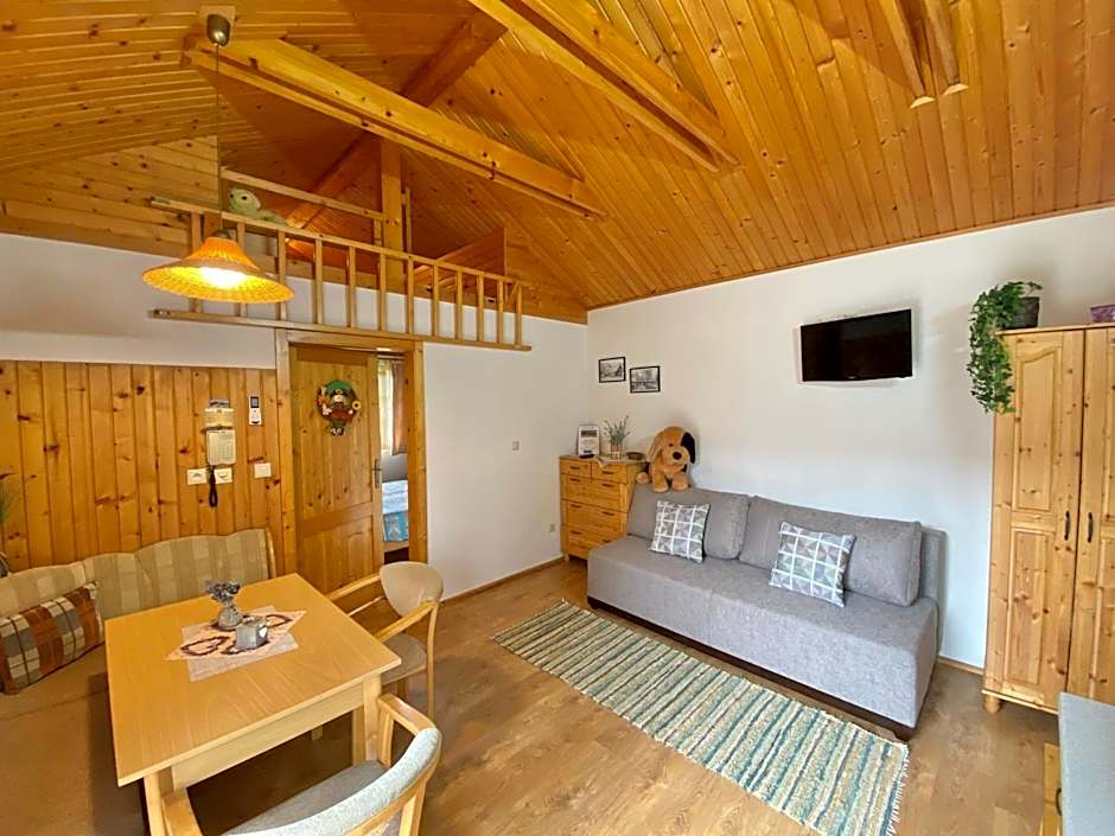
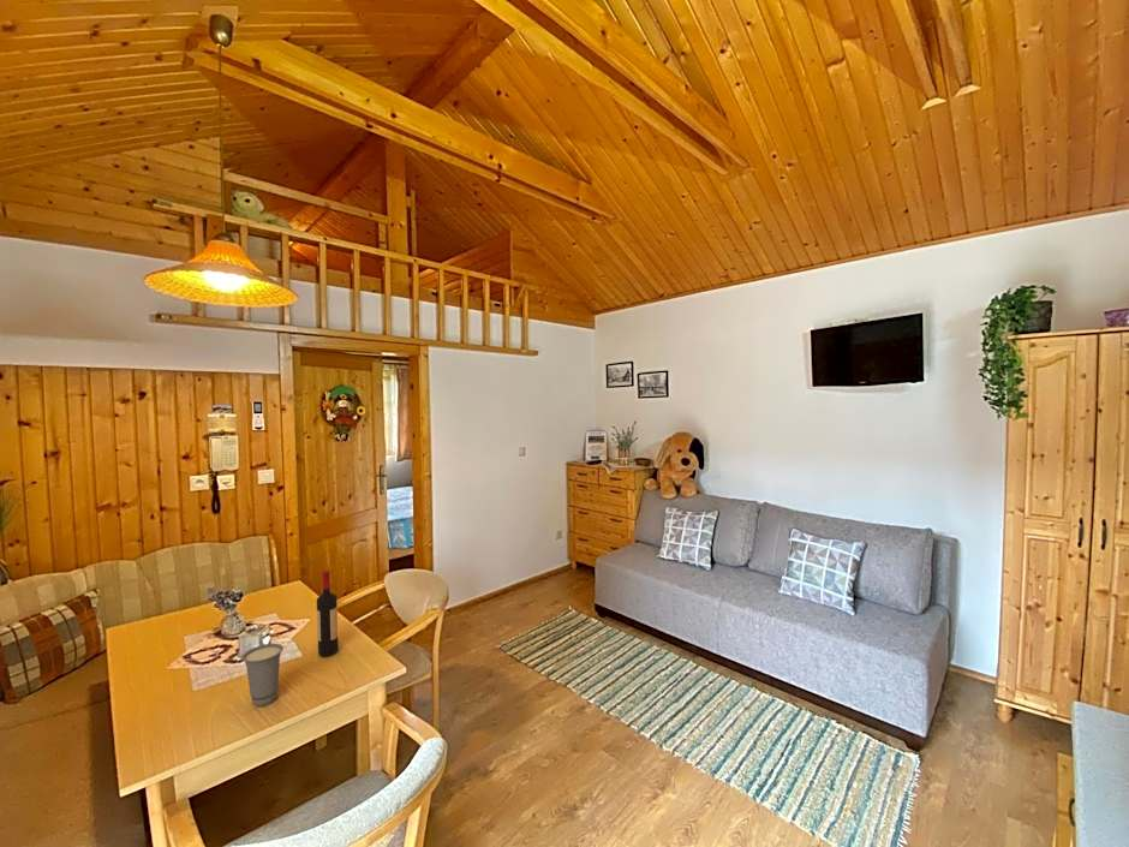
+ wine bottle (327, 612)
+ cup (263, 676)
